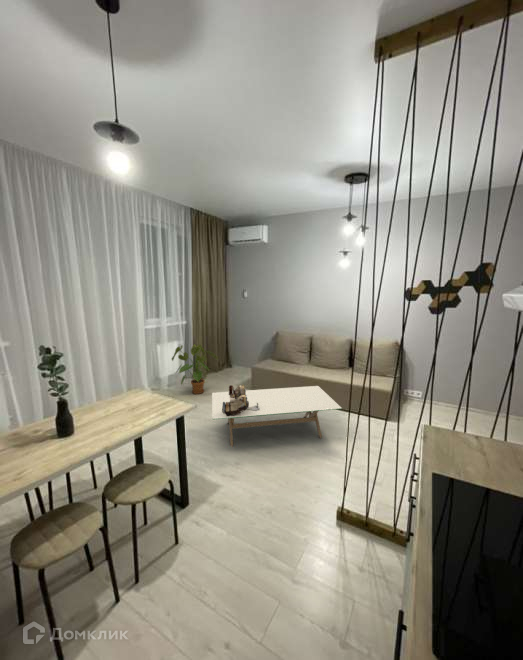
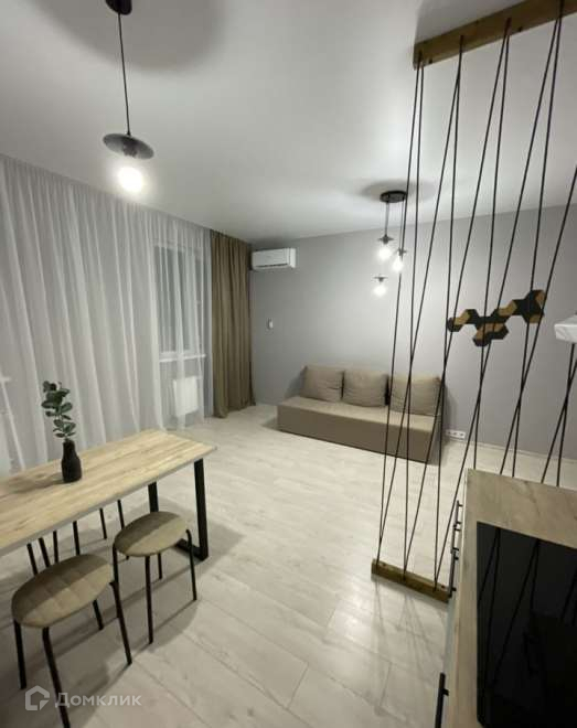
- ruined building (241, 398)
- house plant (195, 367)
- coffee table (272, 414)
